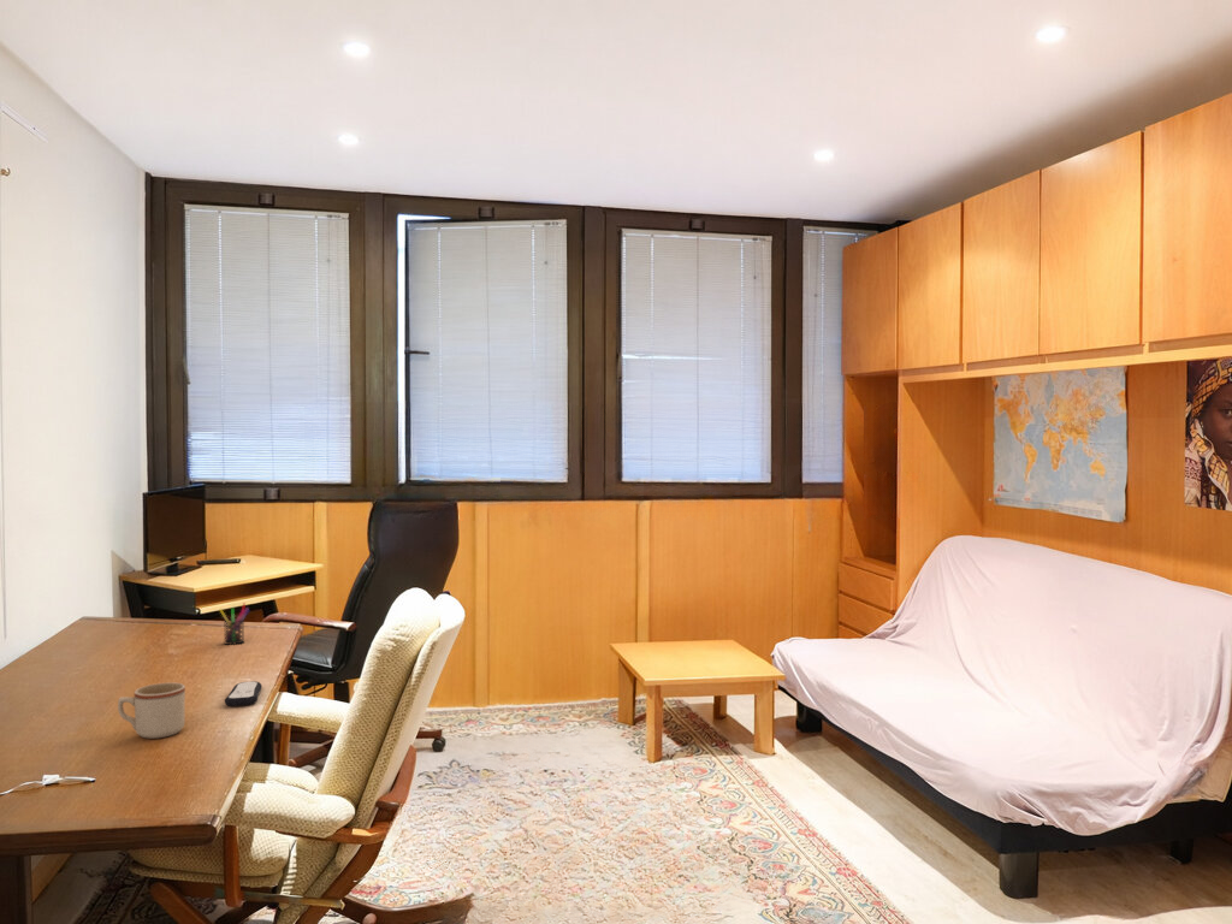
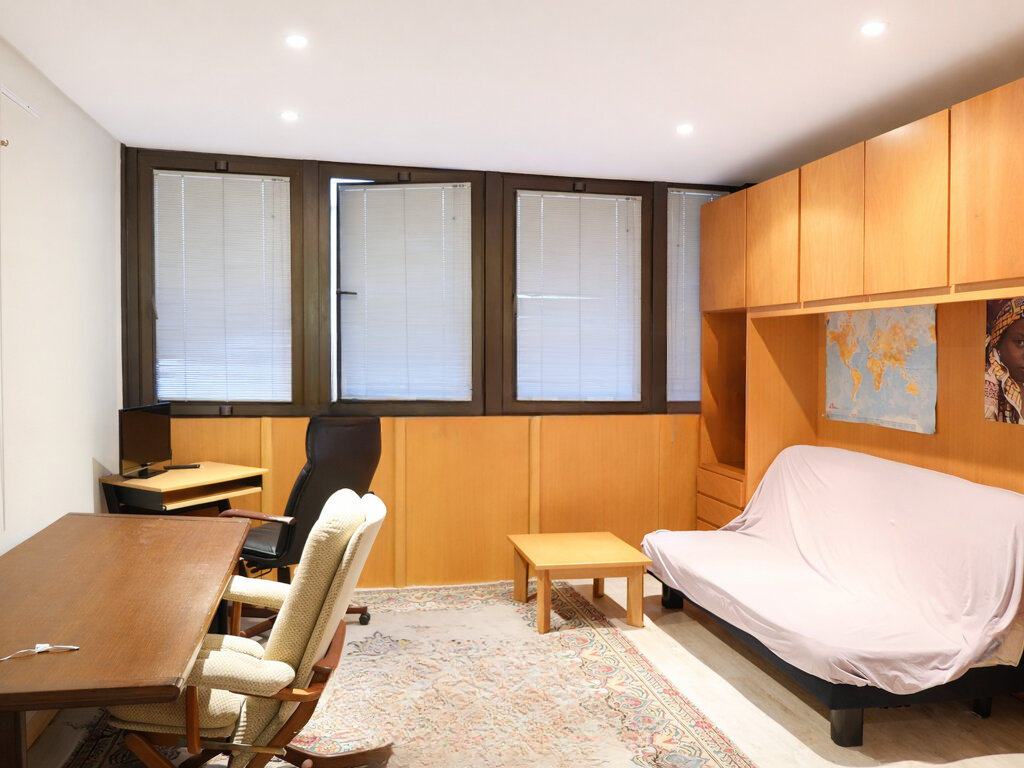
- remote control (244, 692)
- pen holder (235, 622)
- mug (152, 711)
